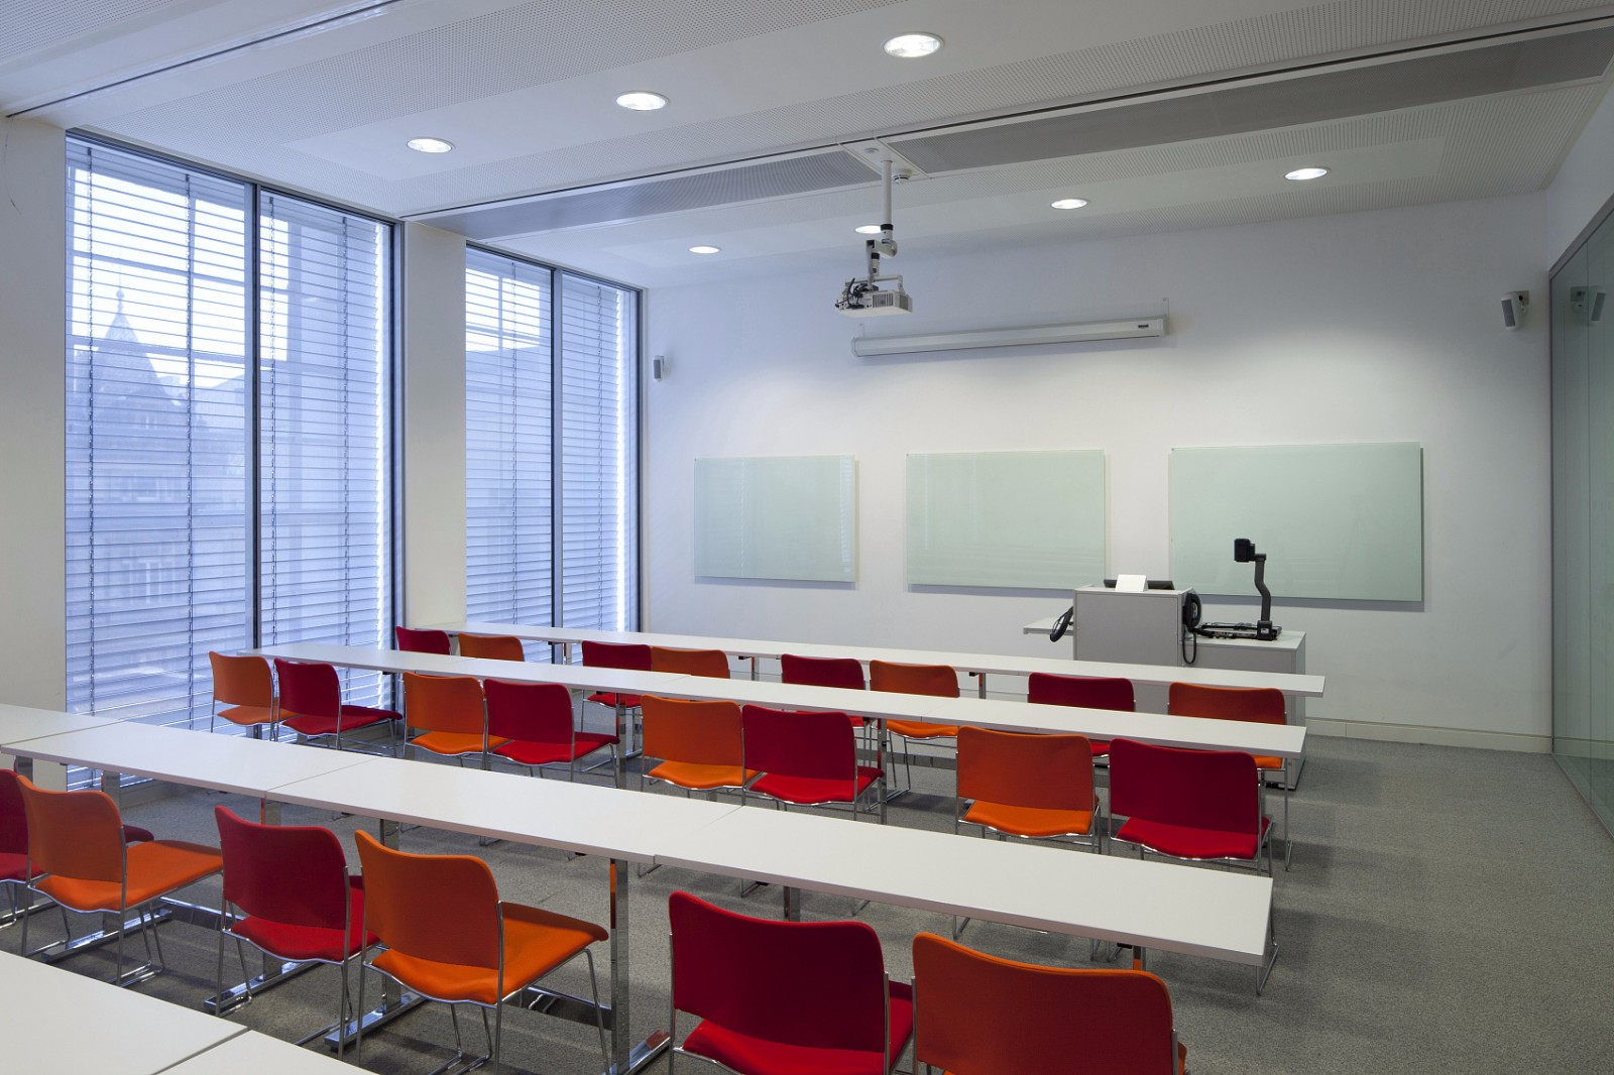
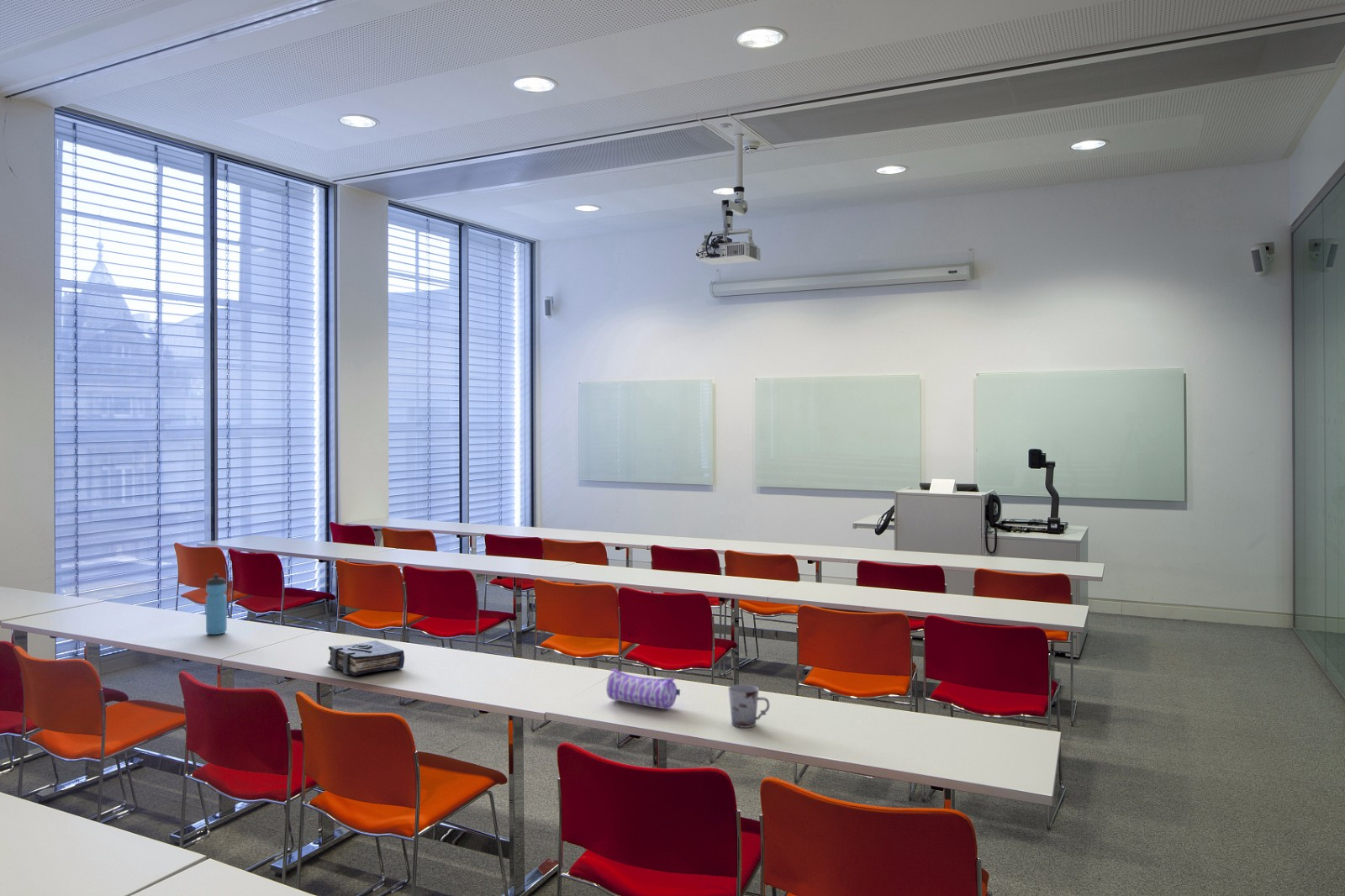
+ book (366, 656)
+ water bottle (216, 603)
+ cup (749, 707)
+ pencil case (641, 688)
